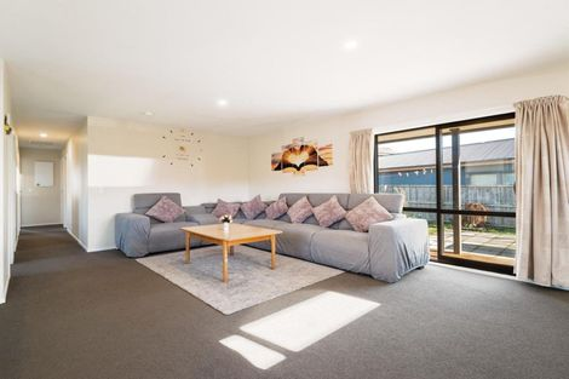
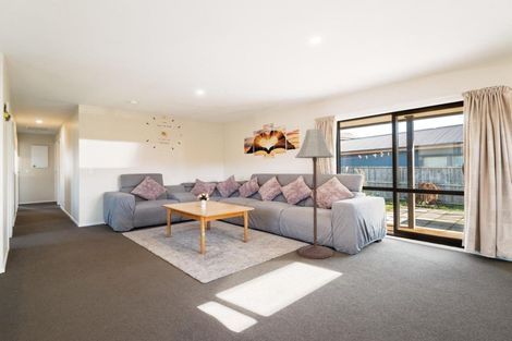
+ floor lamp (315, 191)
